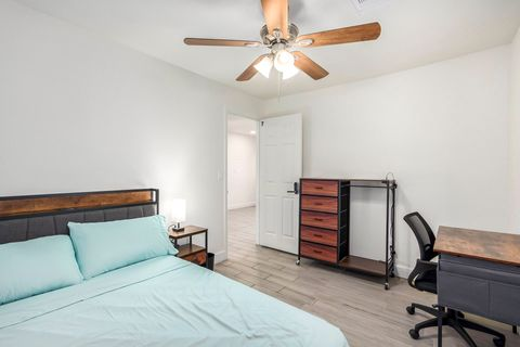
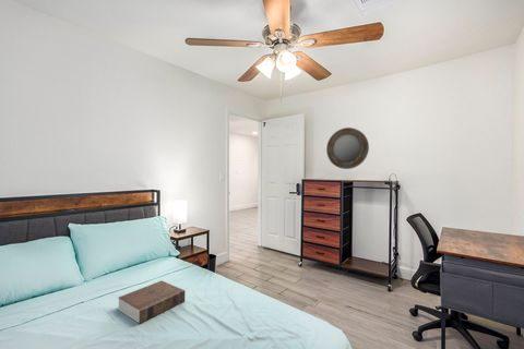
+ book (152, 299)
+ home mirror (346, 148)
